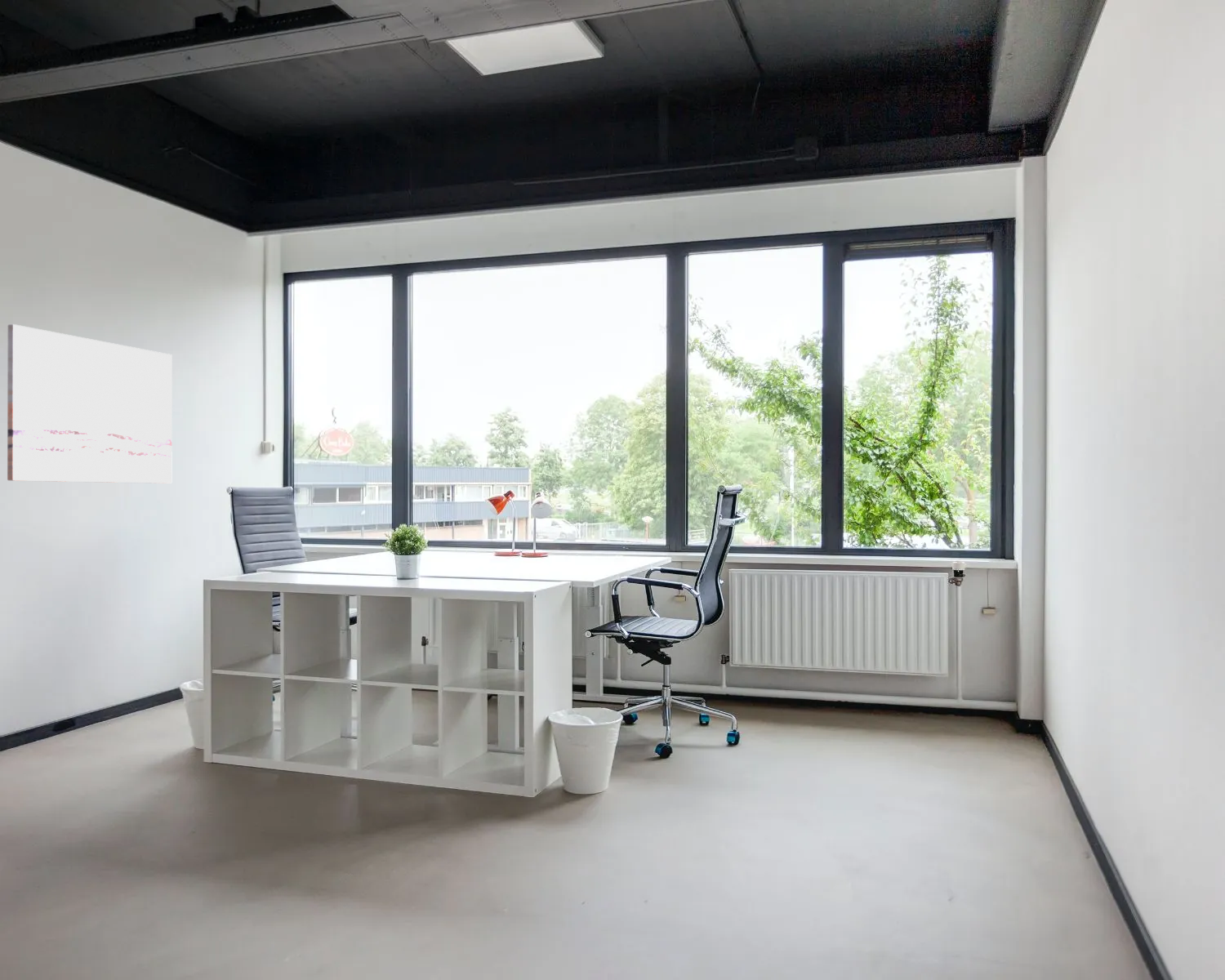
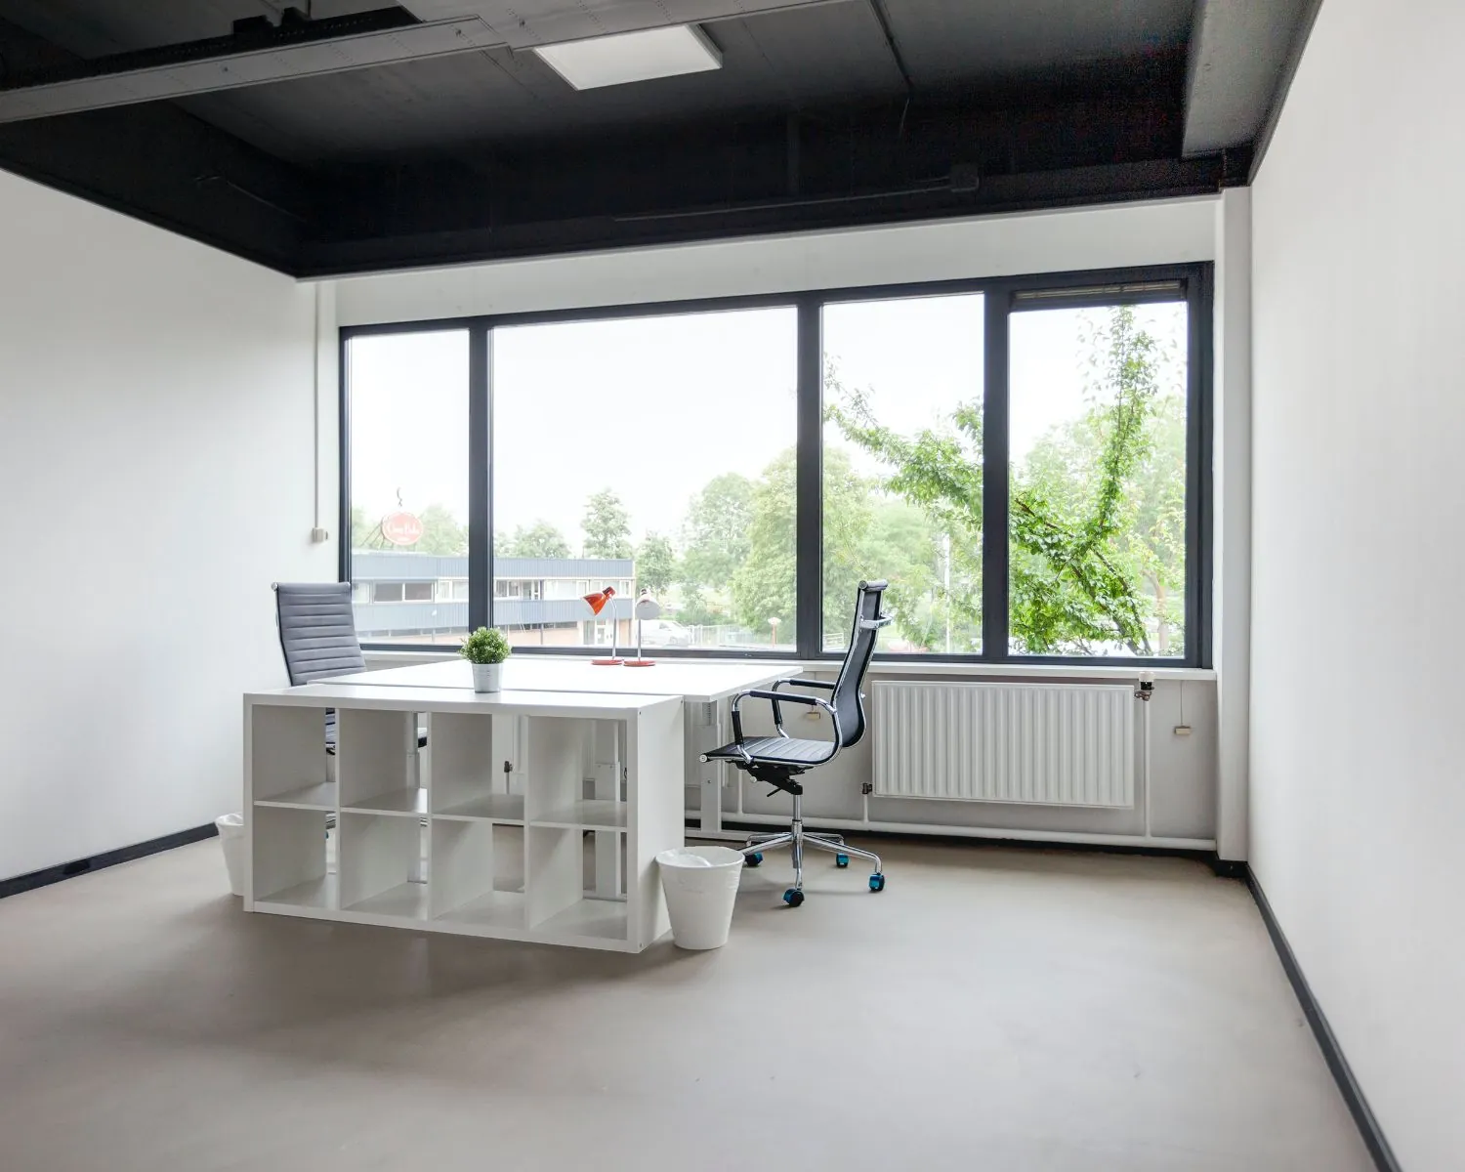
- wall art (97, 411)
